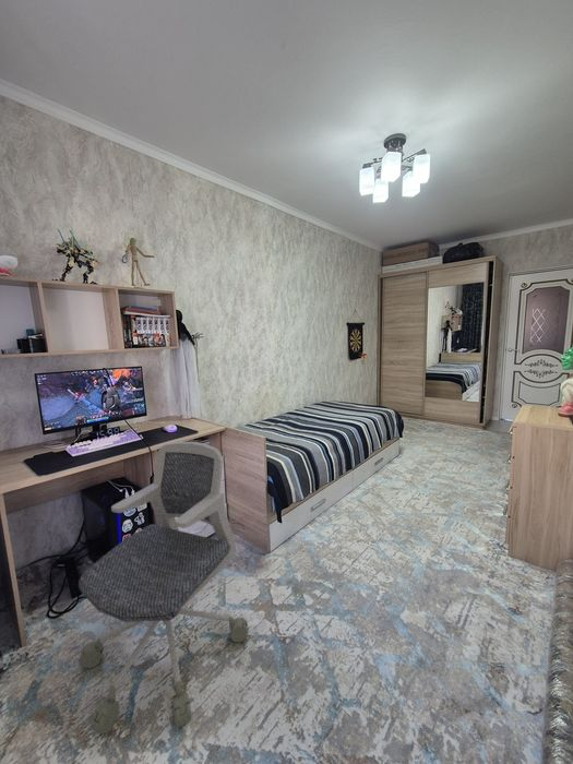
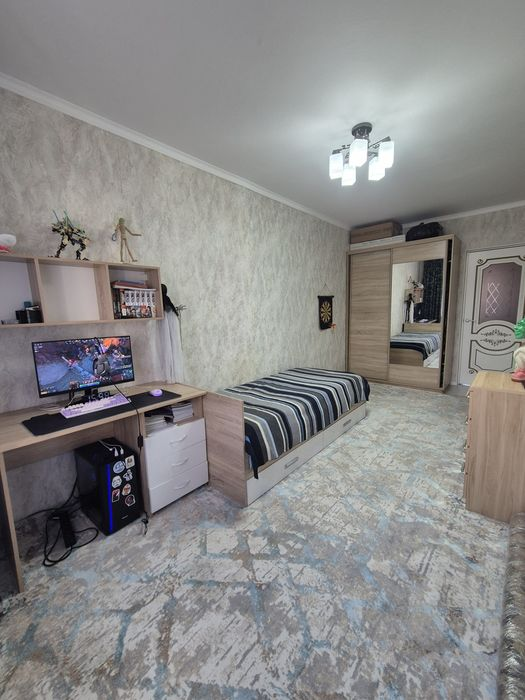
- office chair (160, 560)
